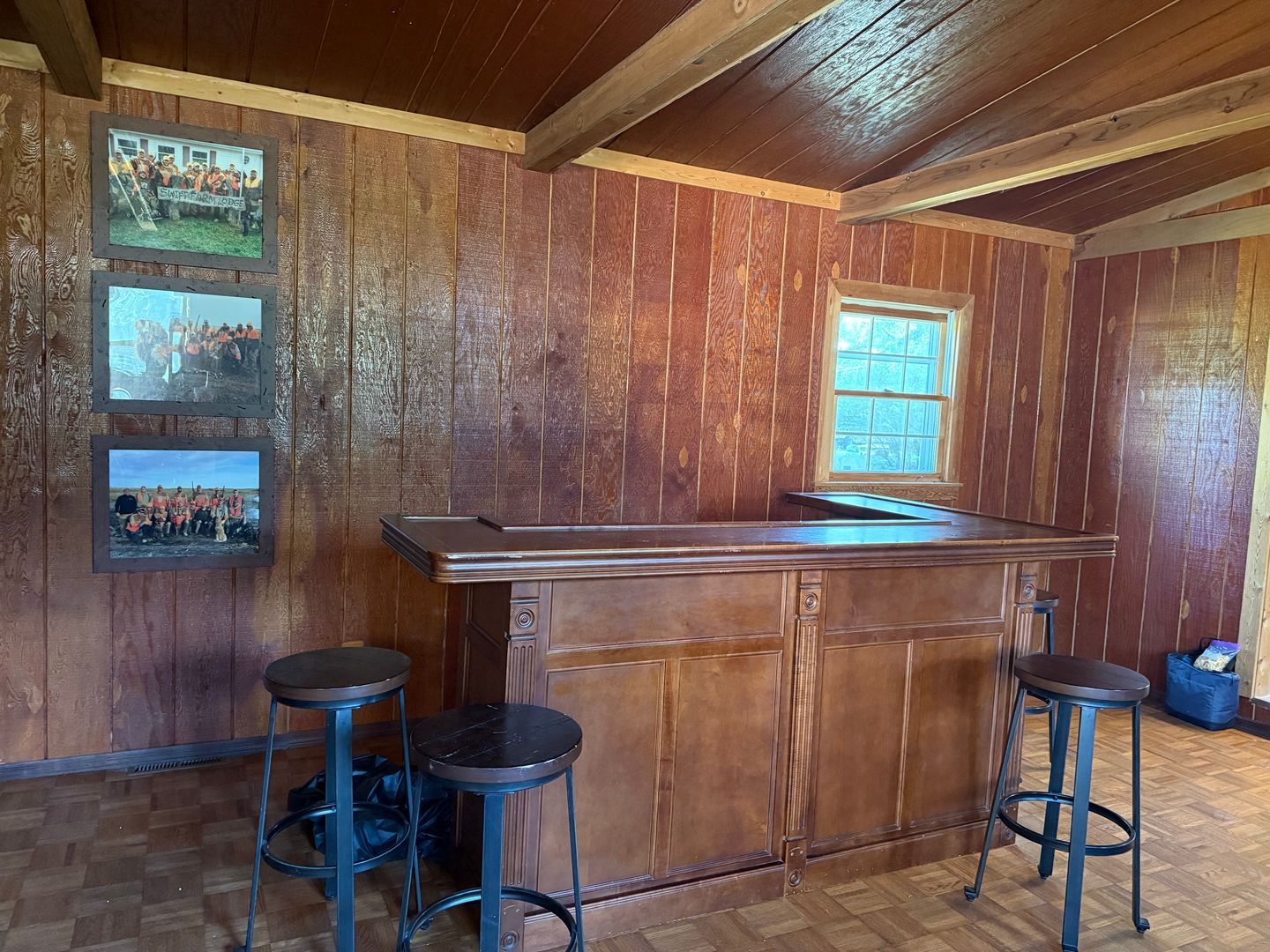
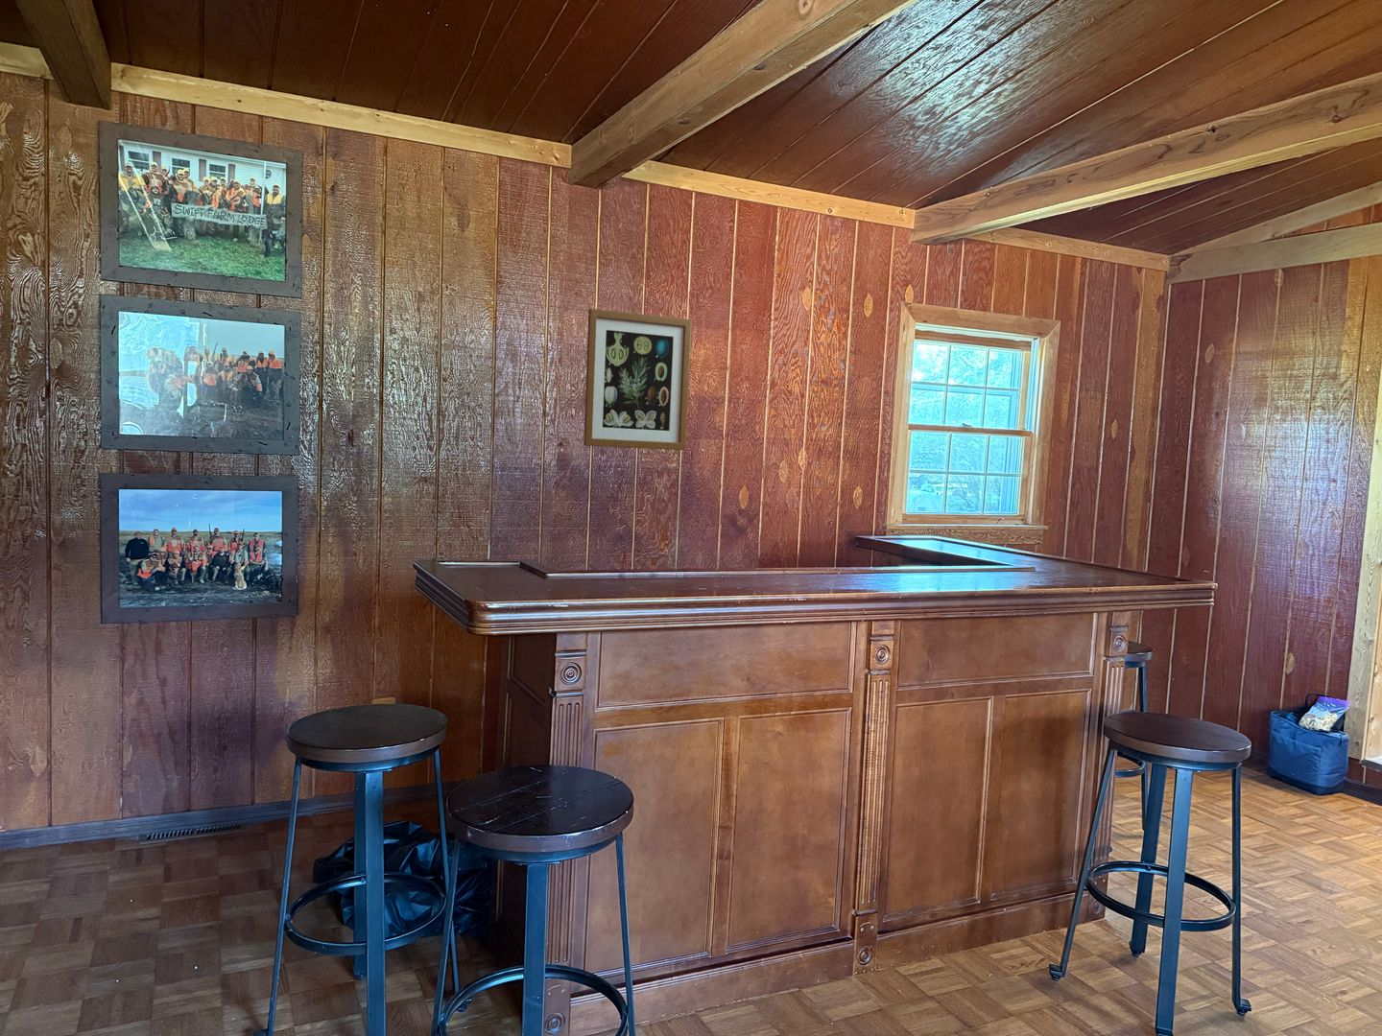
+ wall art (638, 381)
